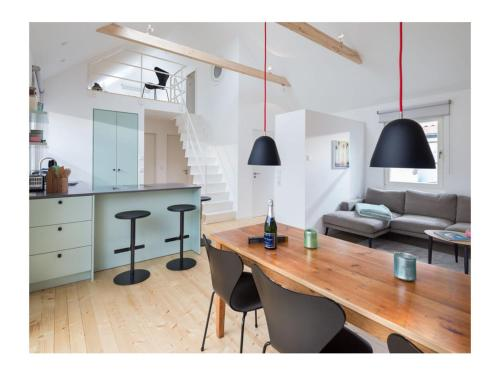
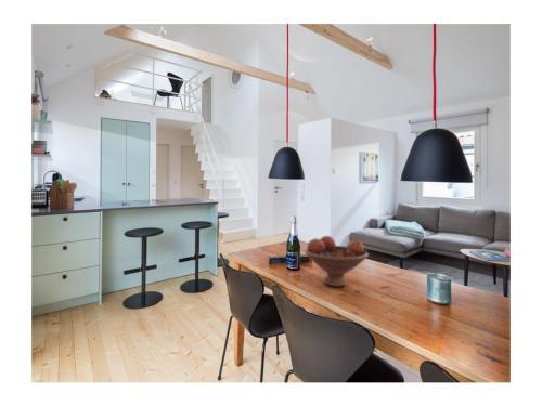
+ fruit bowl (335, 261)
